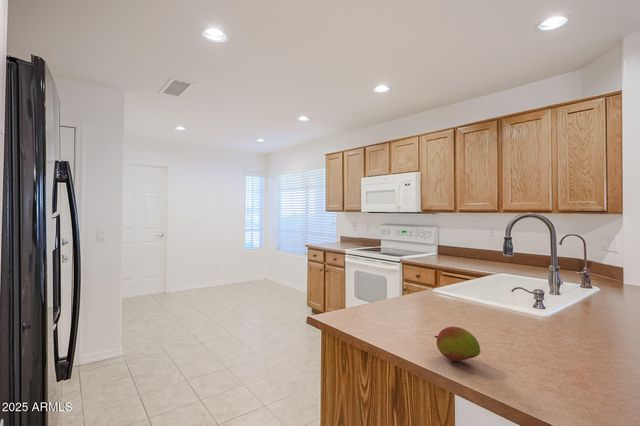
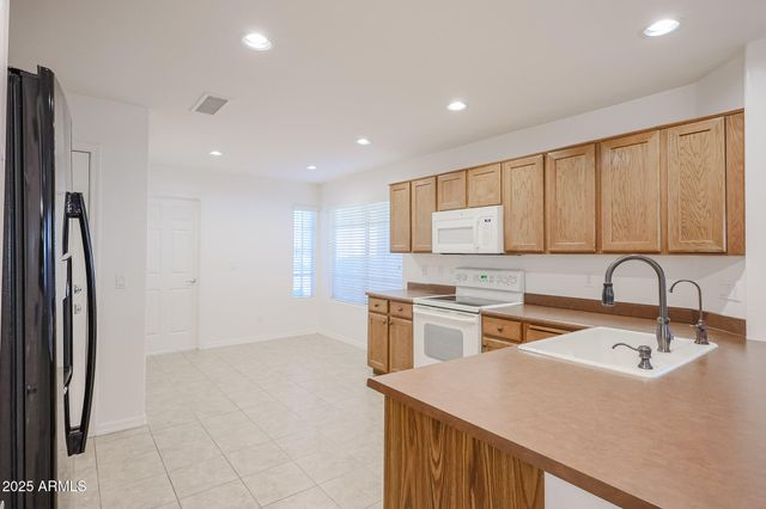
- fruit (456, 343)
